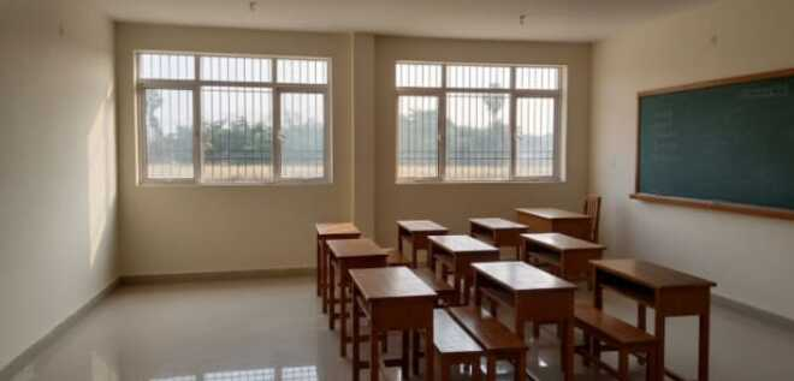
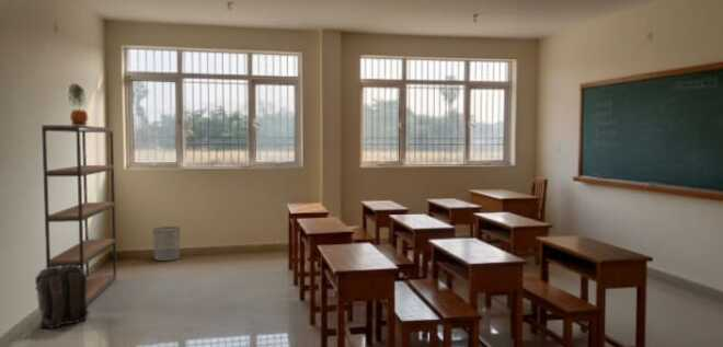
+ potted plant (77, 104)
+ waste bin (167, 243)
+ shelving unit (83, 210)
+ backpack (62, 293)
